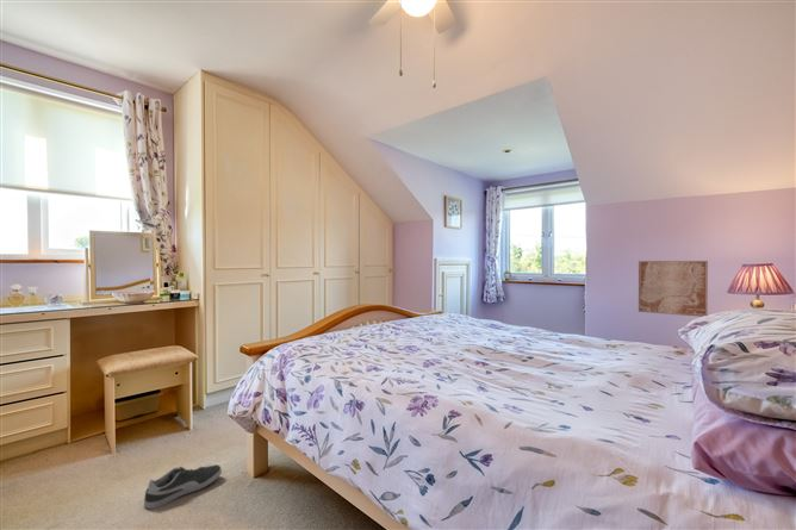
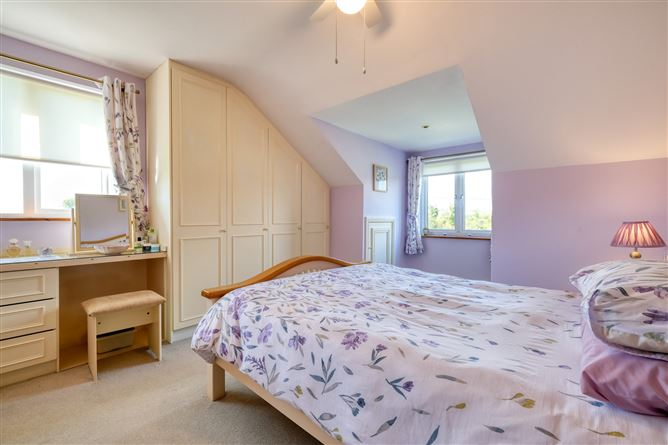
- shoe (185, 479)
- wall art (671, 287)
